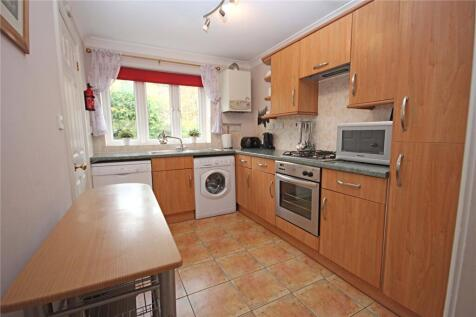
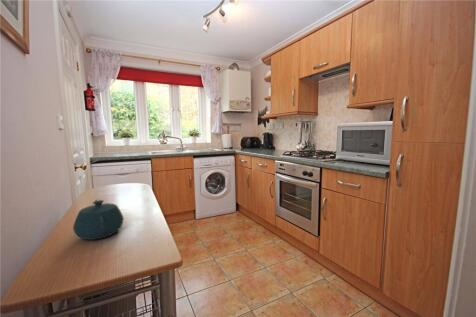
+ teapot (99, 216)
